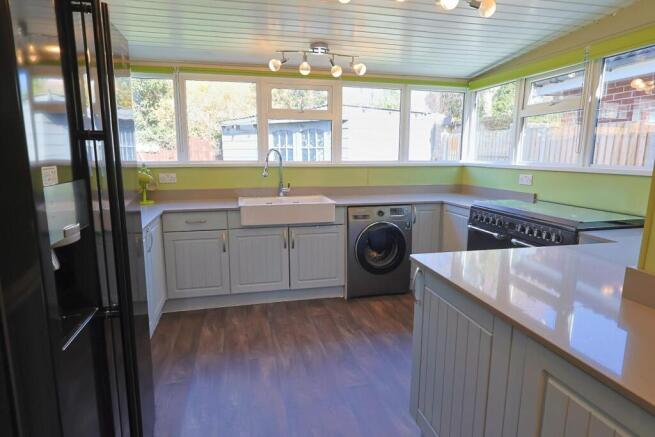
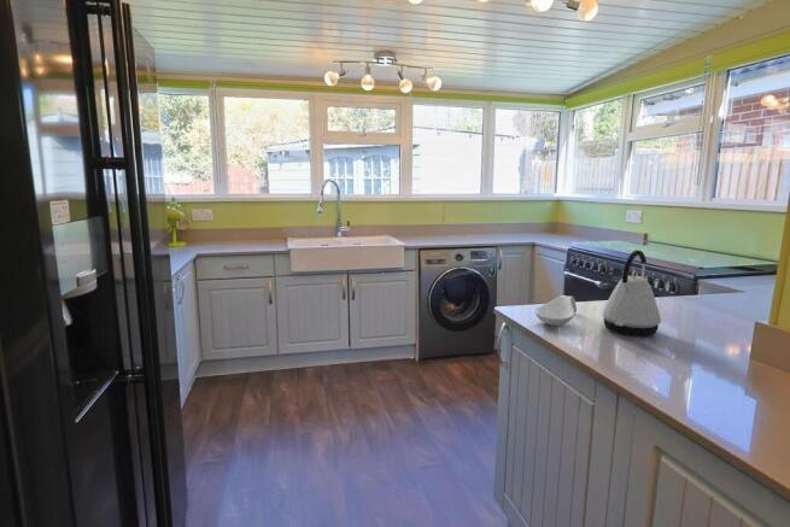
+ spoon rest (560, 309)
+ kettle (633, 291)
